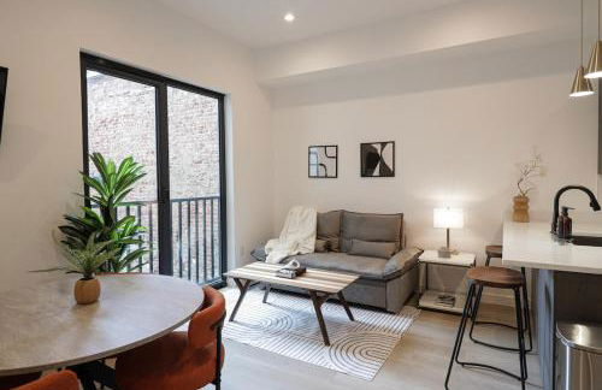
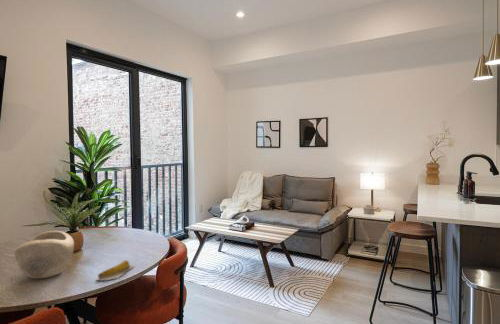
+ banana (116, 267)
+ decorative bowl (46, 254)
